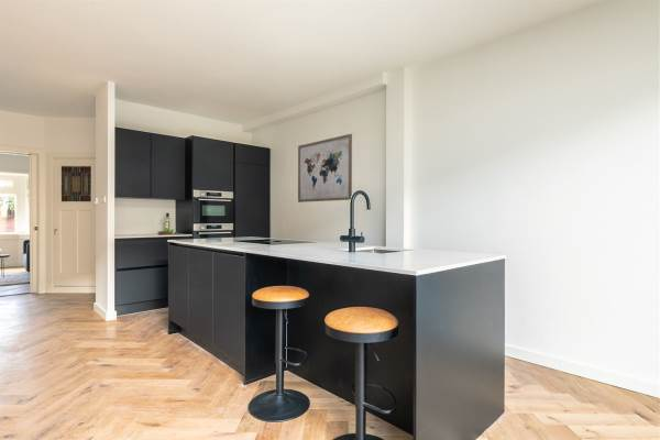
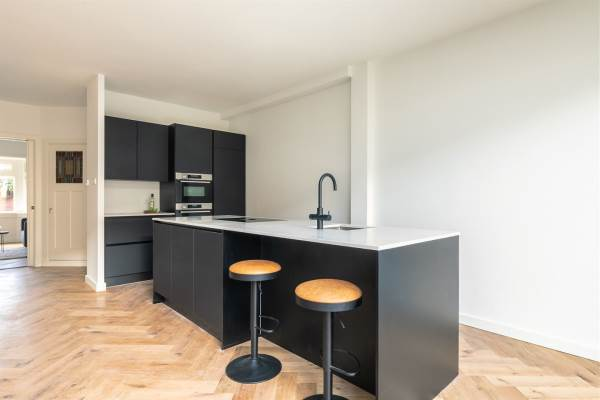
- wall art (322, 170)
